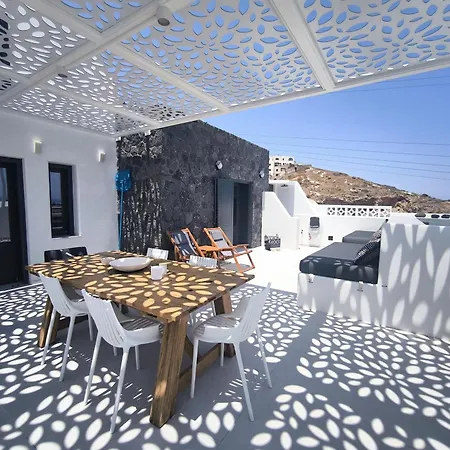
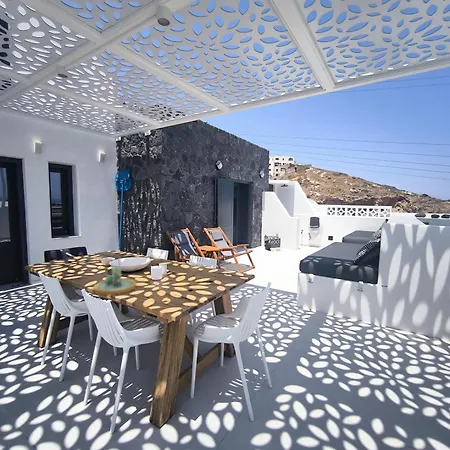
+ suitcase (115, 271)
